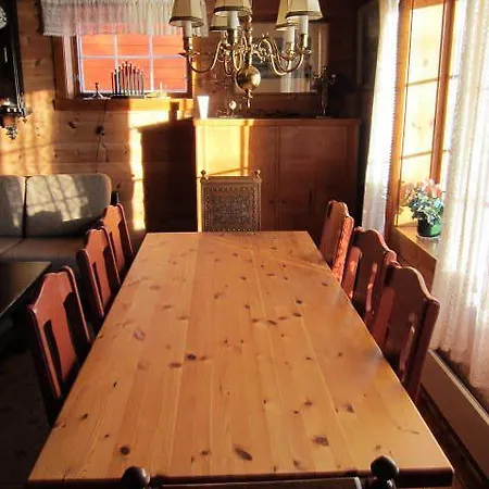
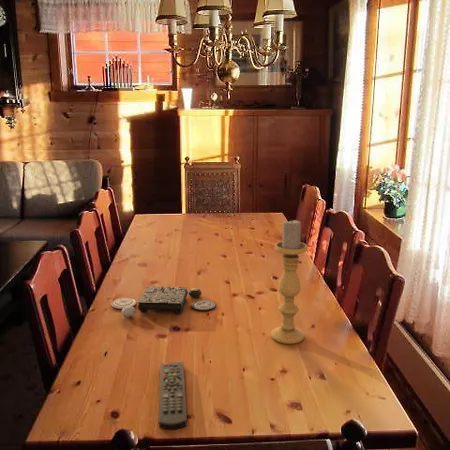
+ candle holder (289, 279)
+ remote control (172, 391)
+ board game (163, 299)
